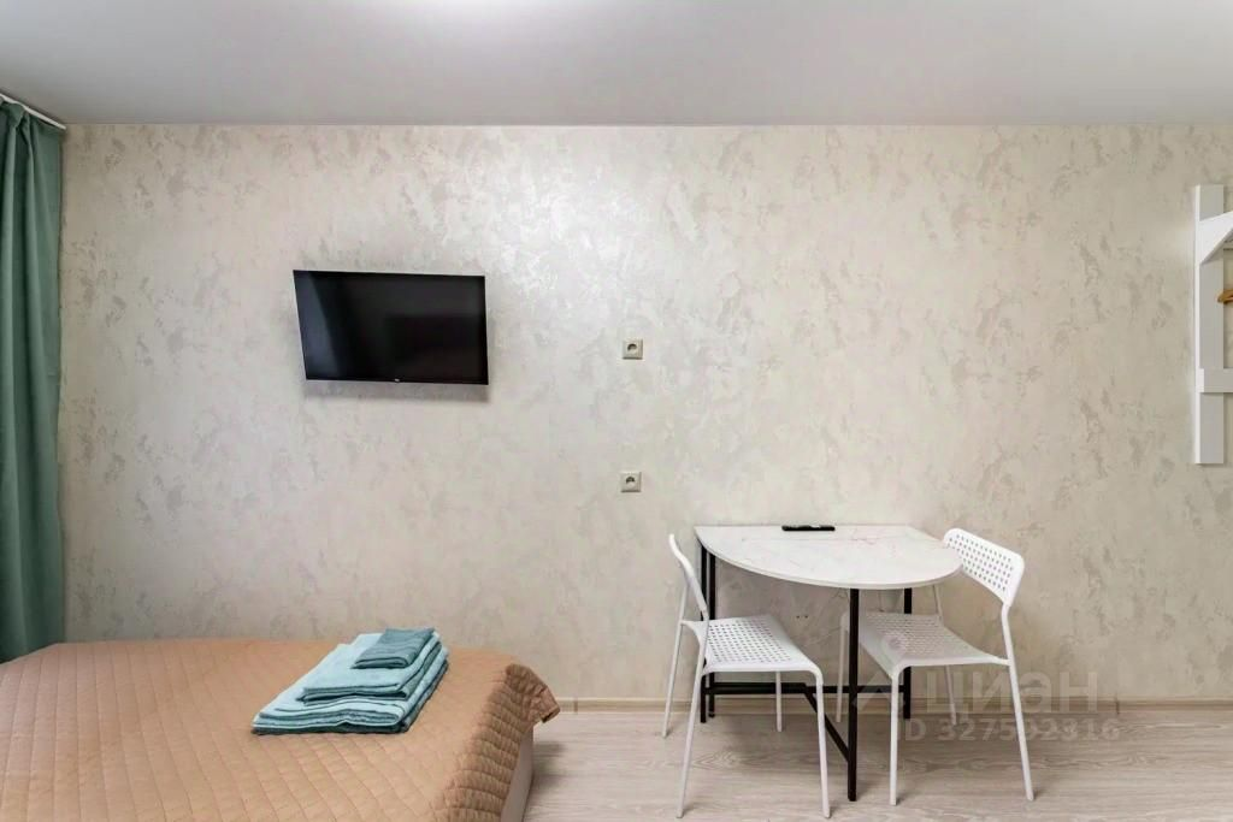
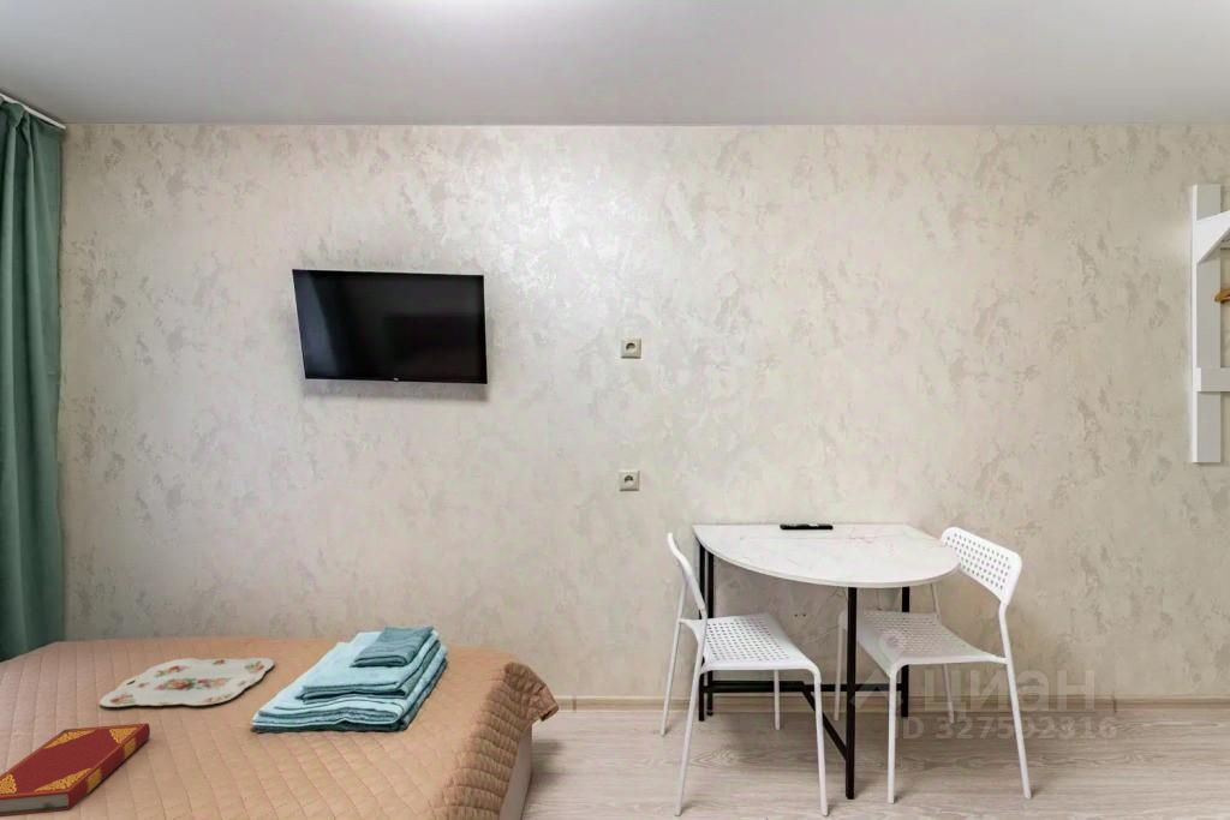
+ hardback book (67, 766)
+ serving tray (192, 682)
